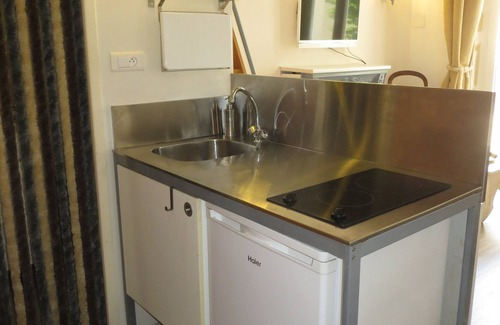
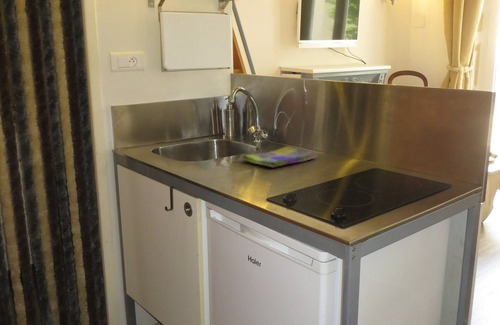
+ dish towel (280, 155)
